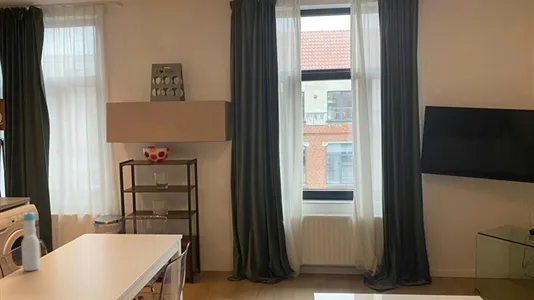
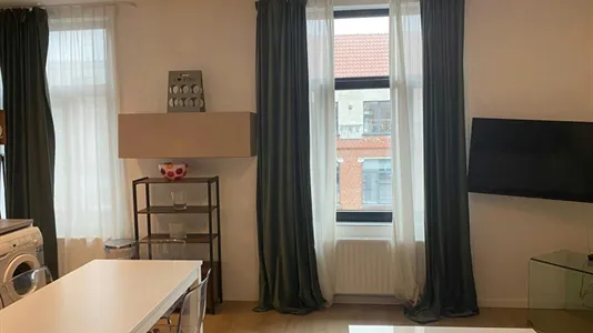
- bottle (30, 240)
